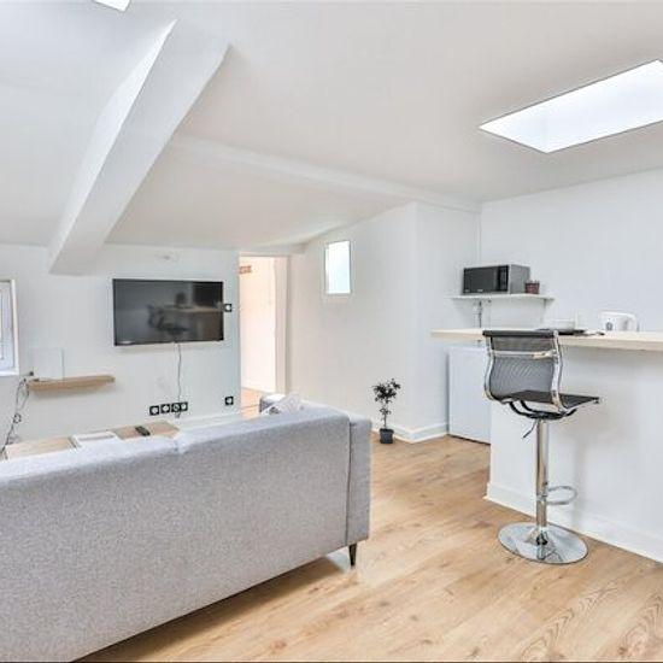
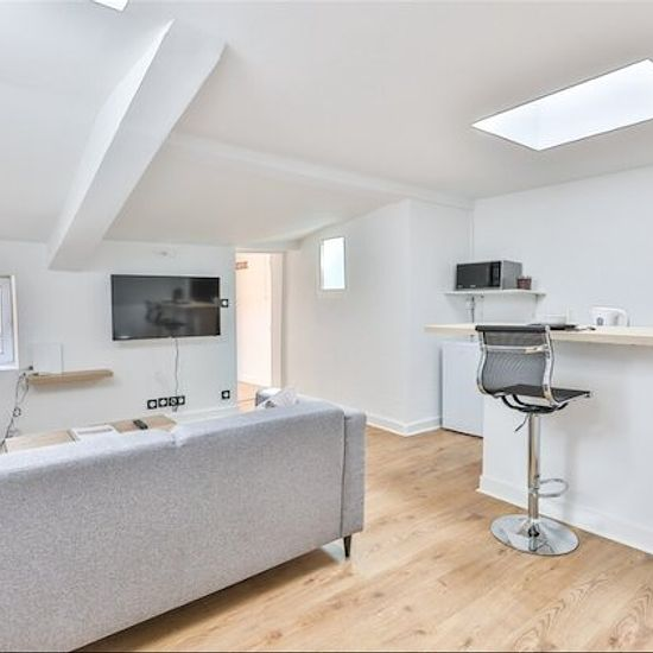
- potted plant (386, 410)
